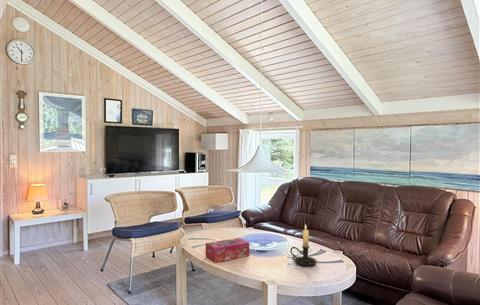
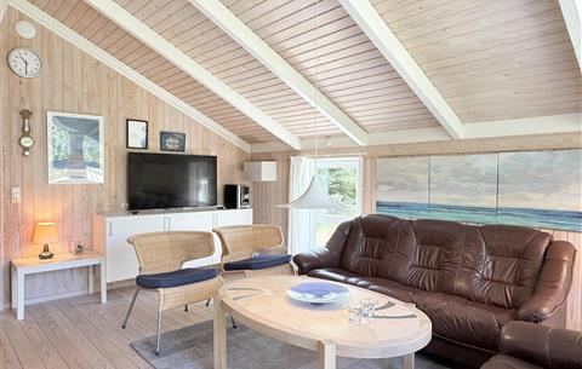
- tissue box (227, 249)
- candle holder (303, 242)
